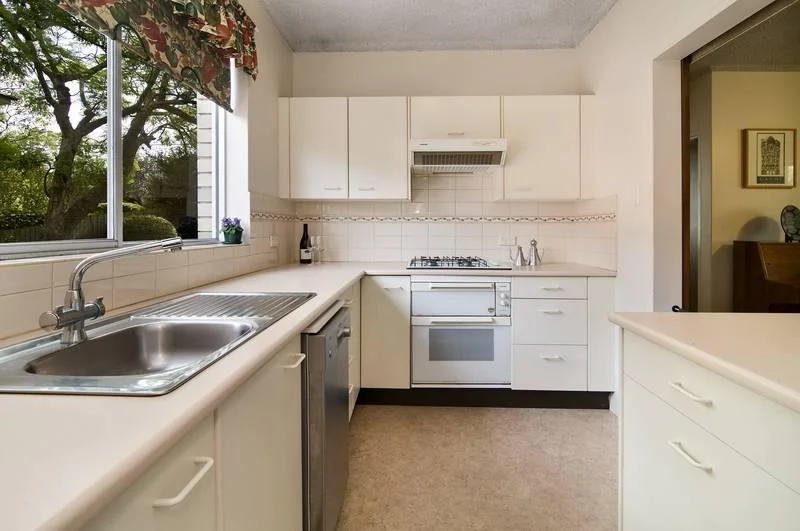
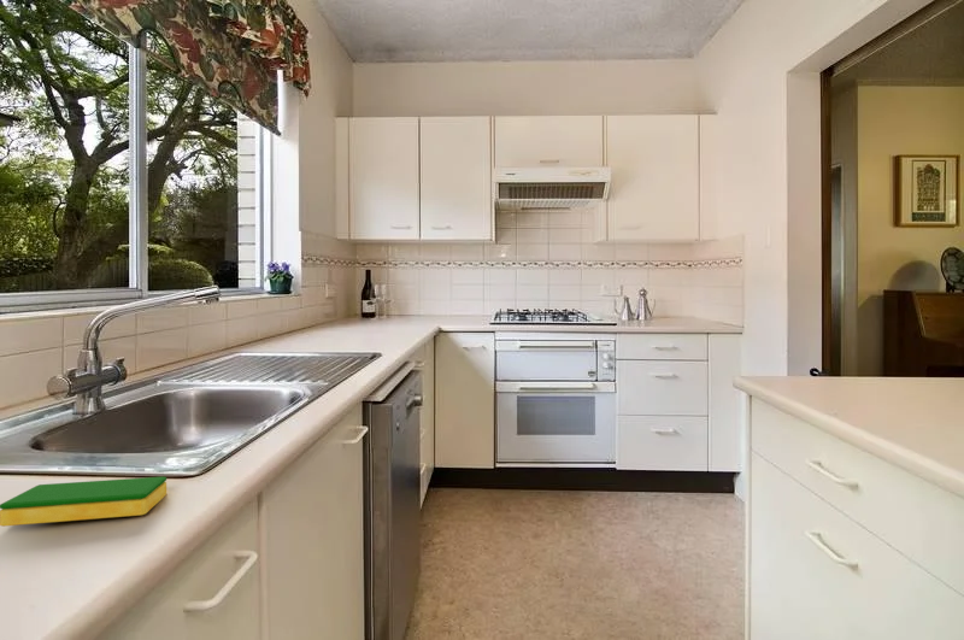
+ dish sponge (89, 499)
